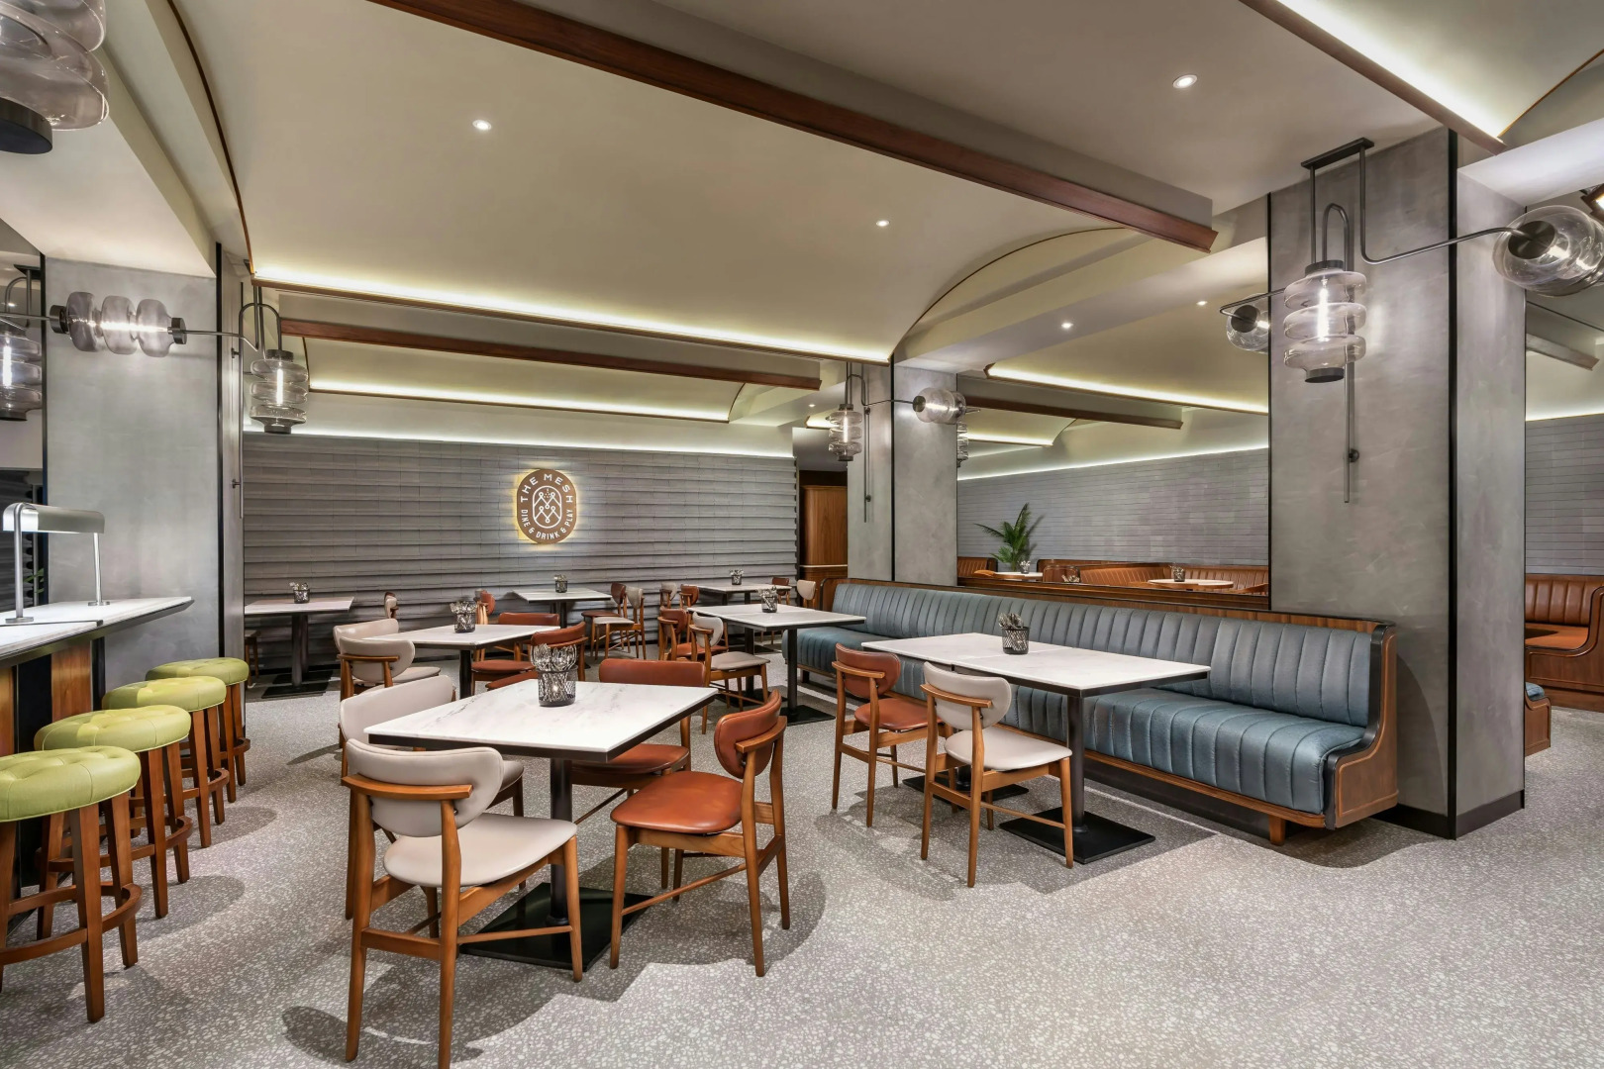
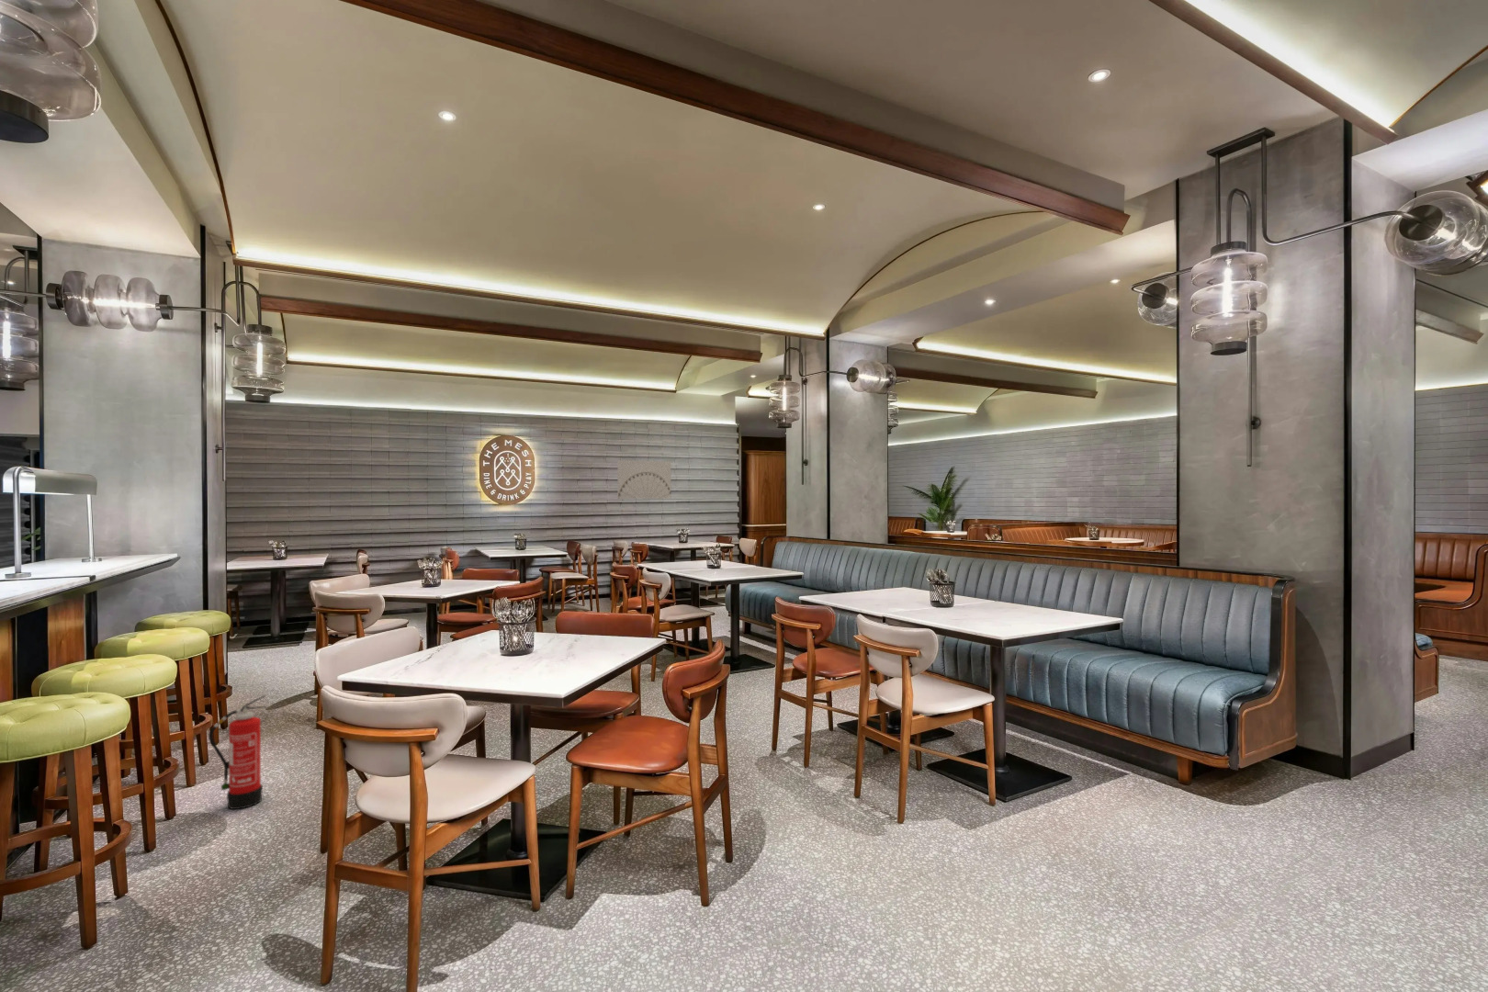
+ wall art (644, 479)
+ fire extinguisher (238, 752)
